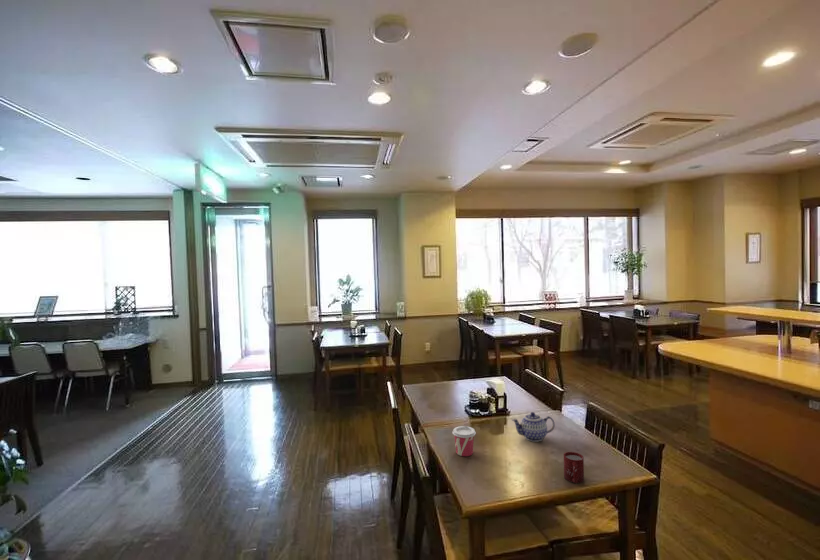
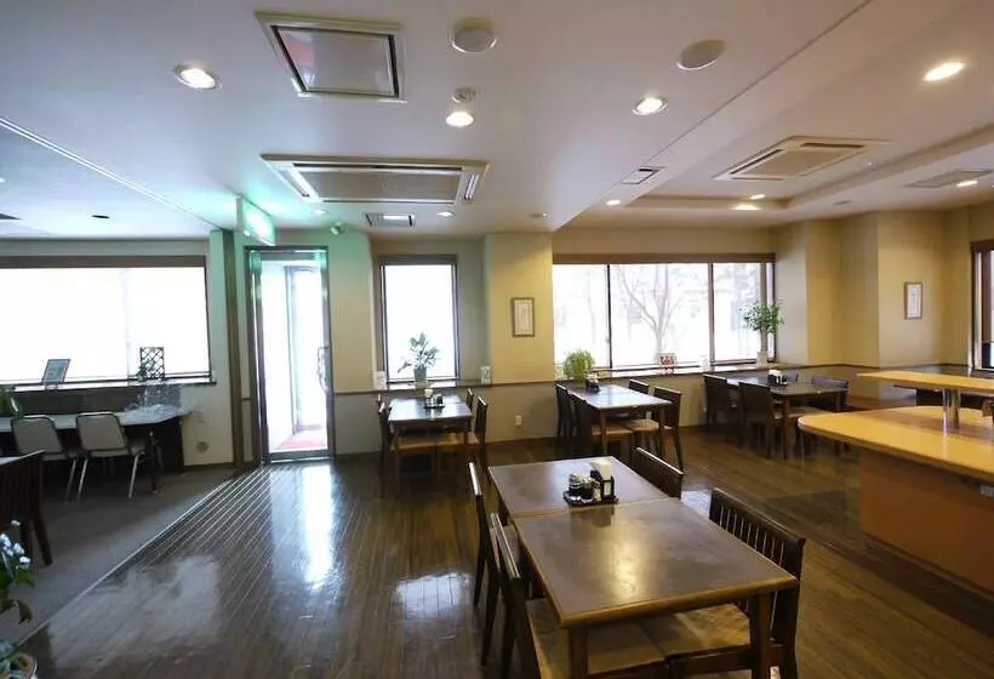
- cup (464, 441)
- cup (574, 469)
- teapot (533, 425)
